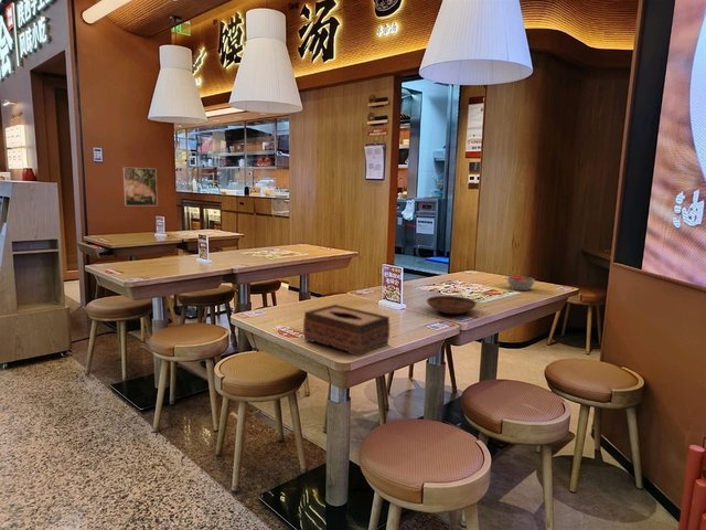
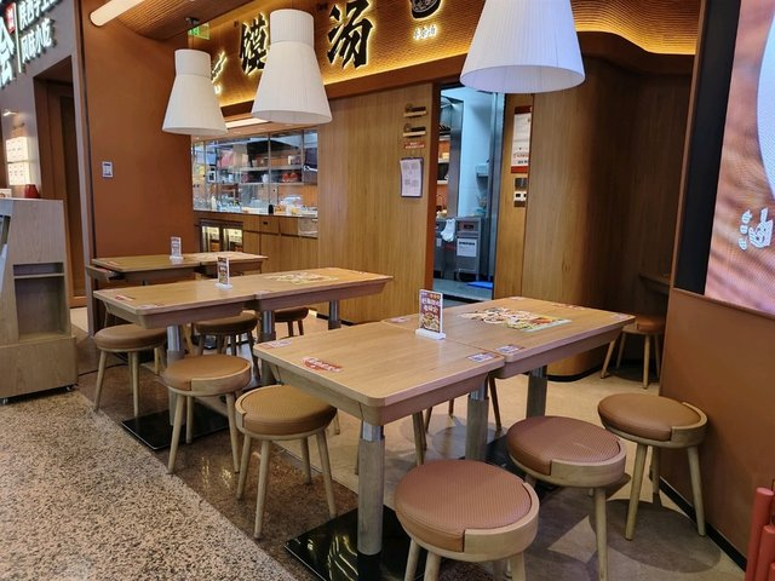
- bowl (450, 306)
- tissue box (345, 328)
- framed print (140, 187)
- soup bowl (517, 279)
